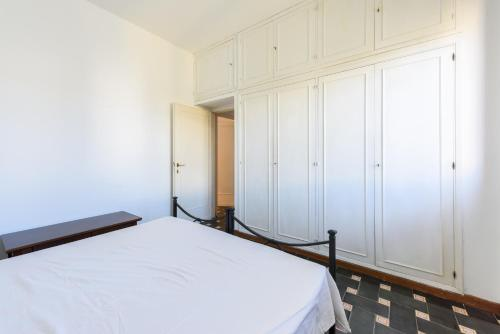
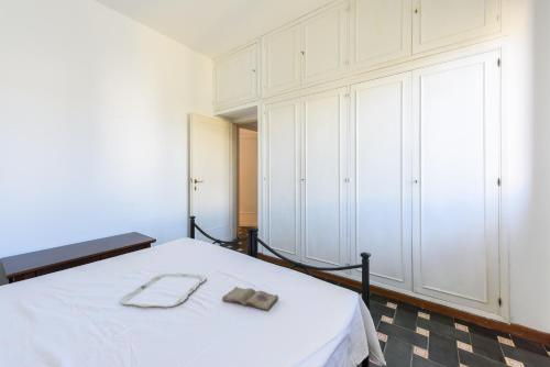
+ serving tray (163, 277)
+ diary (250, 297)
